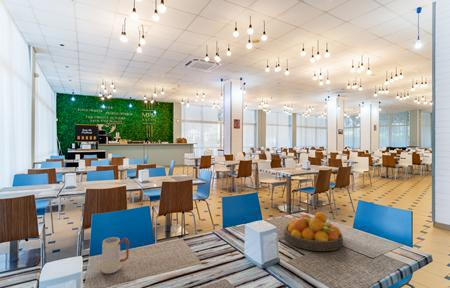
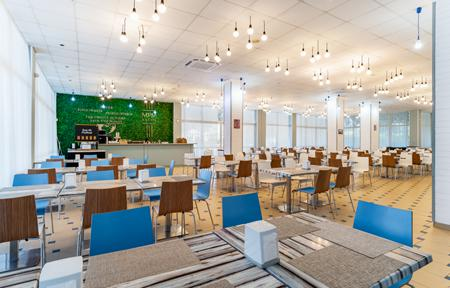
- fruit bowl (312, 227)
- mug (115, 254)
